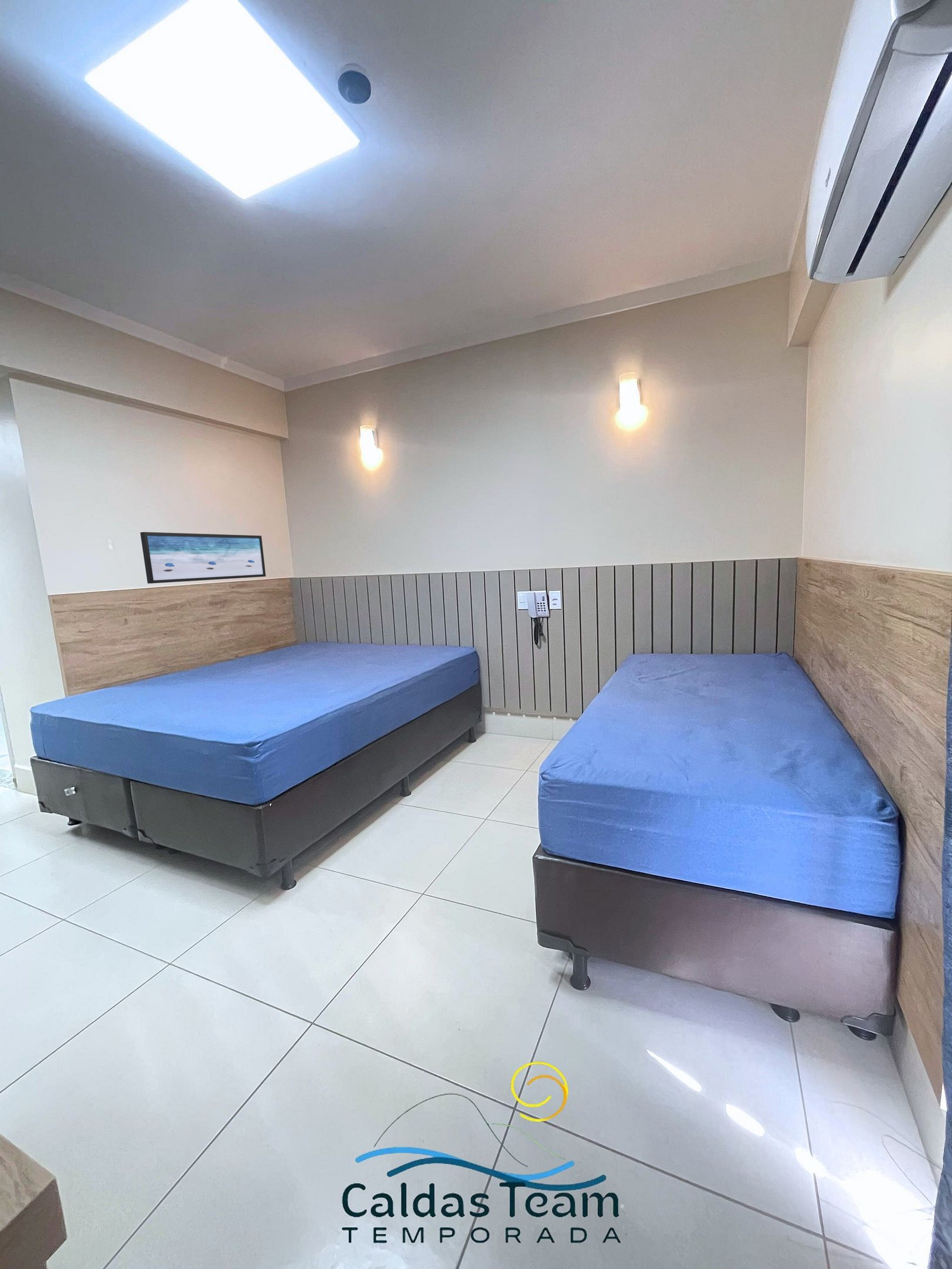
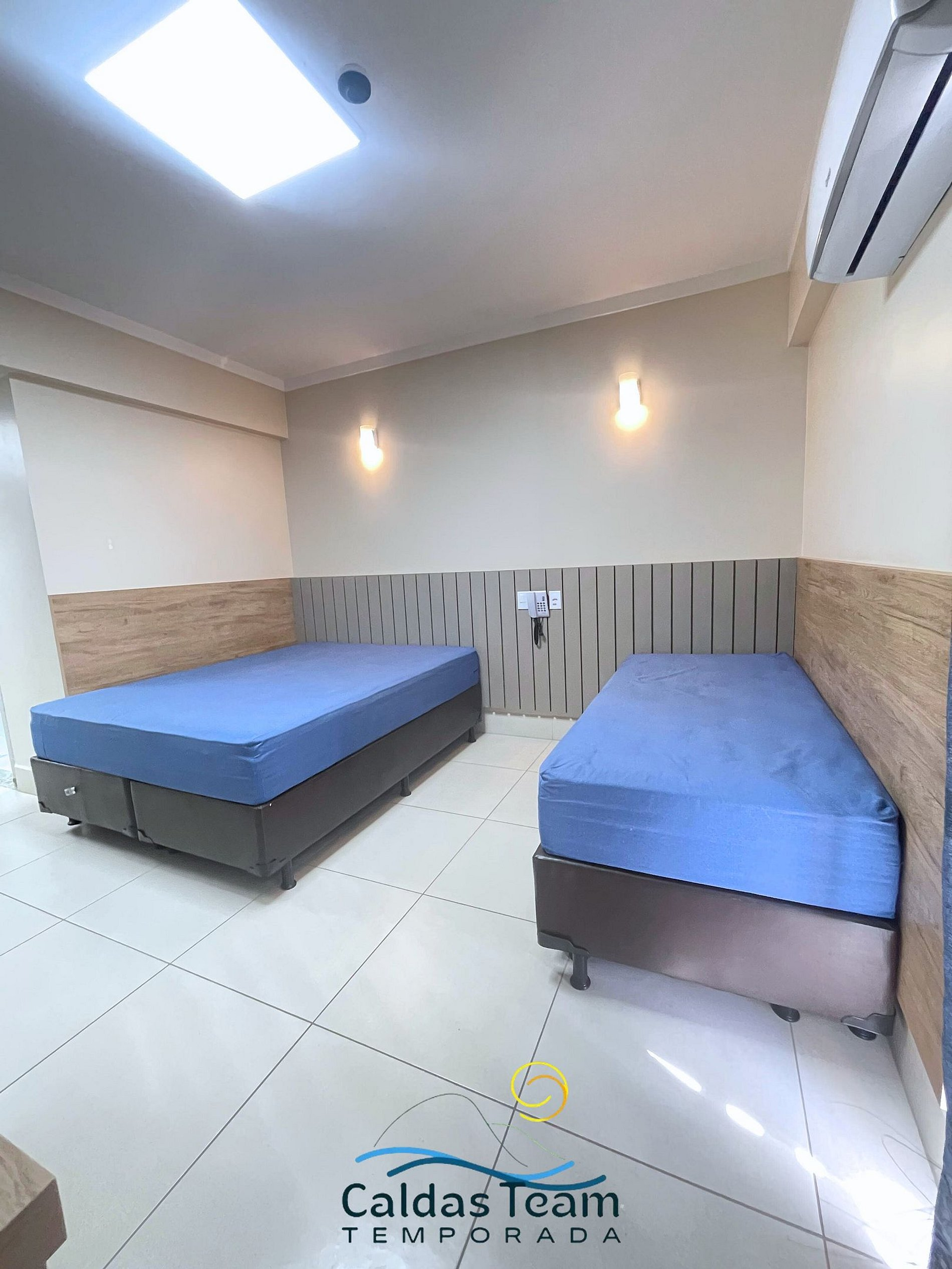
- wall art (210, 557)
